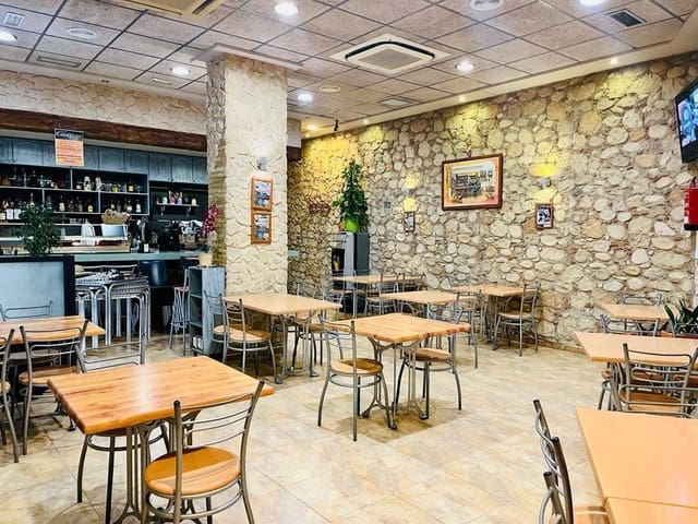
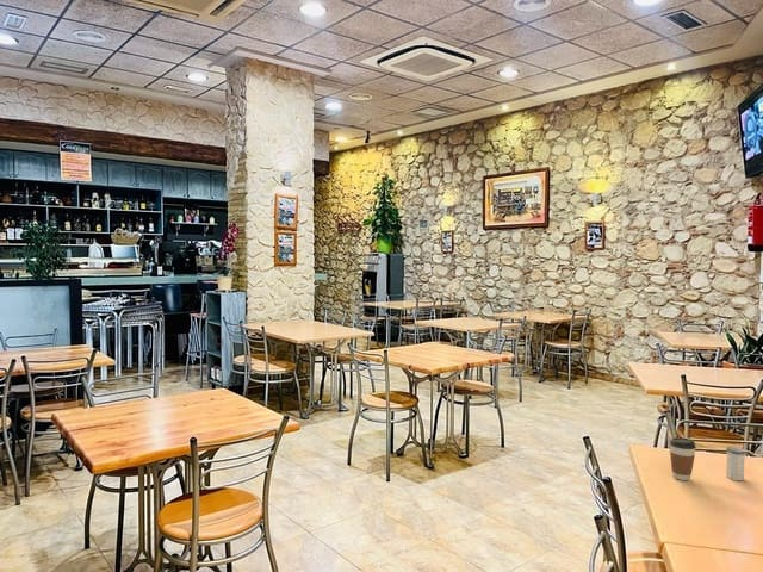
+ coffee cup (682, 459)
+ salt shaker (734, 462)
